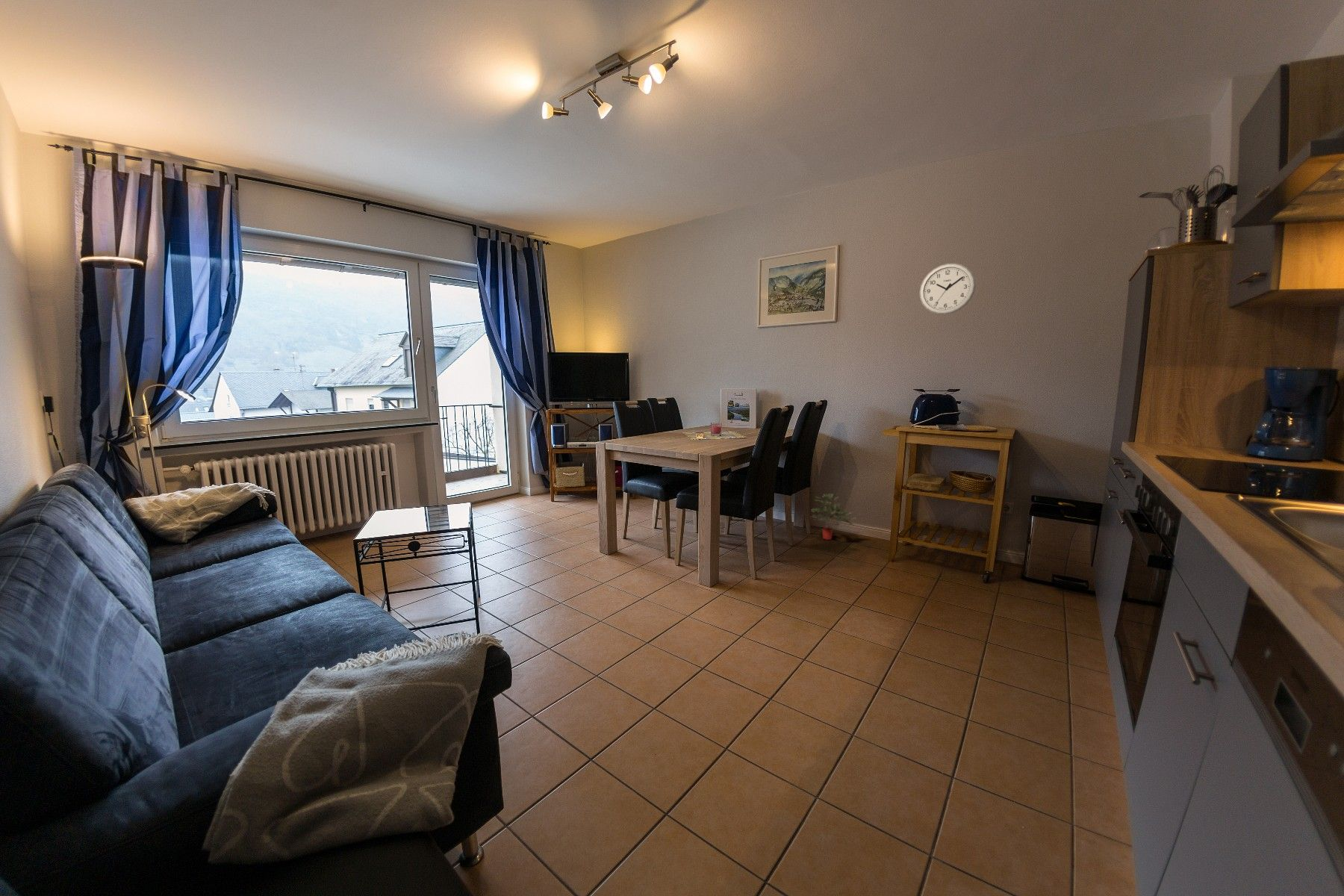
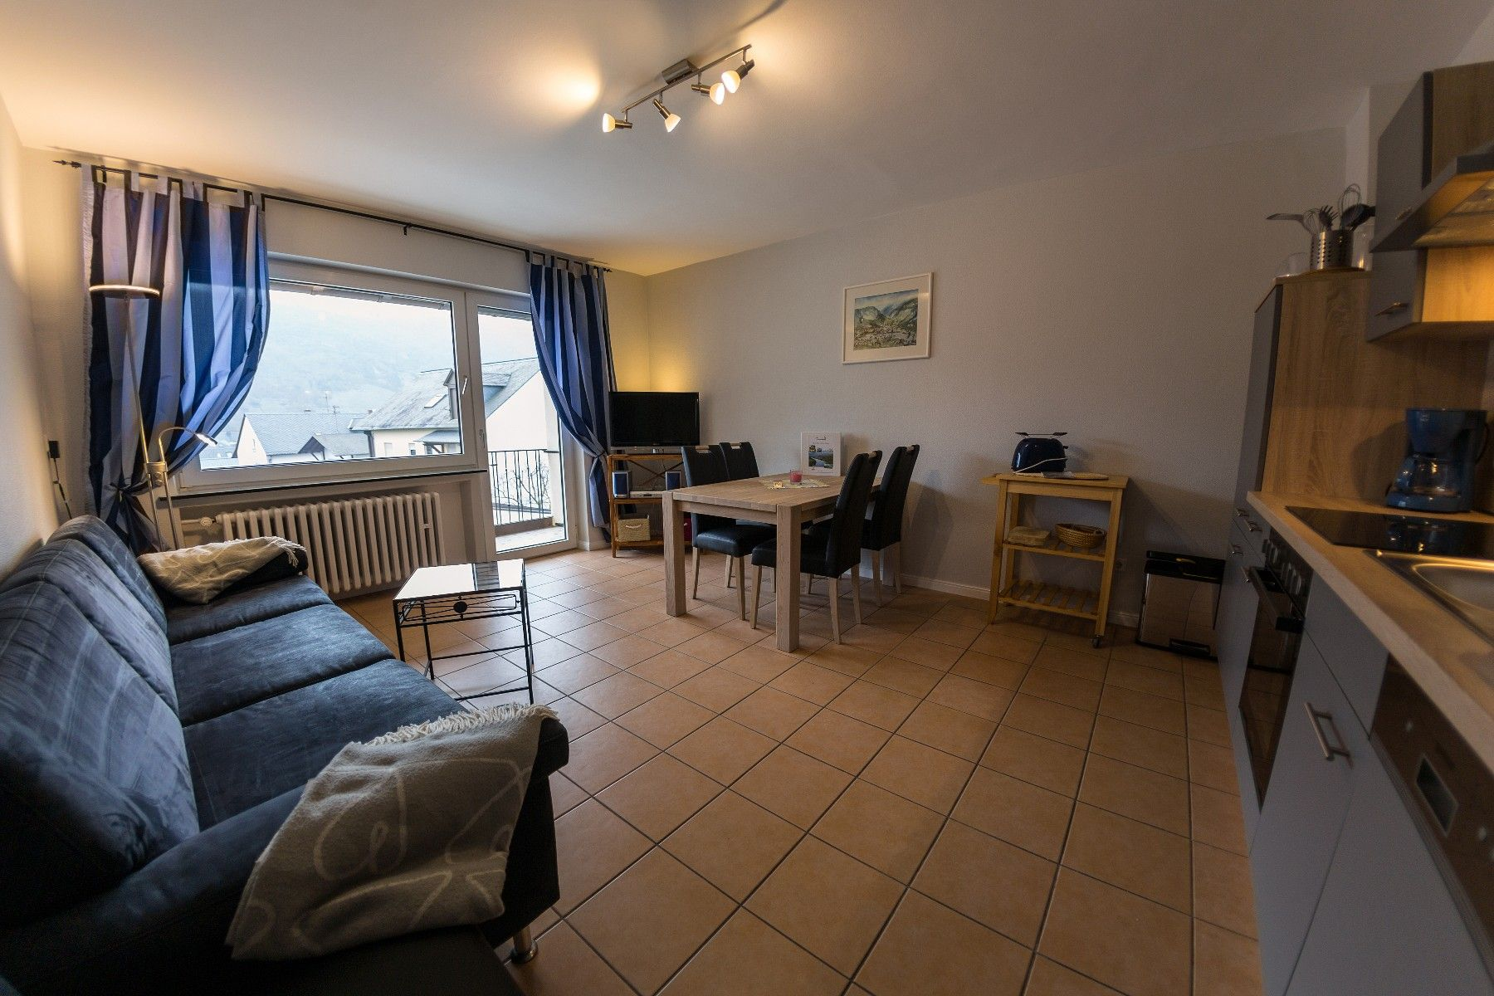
- wall clock (946, 289)
- potted plant (833, 516)
